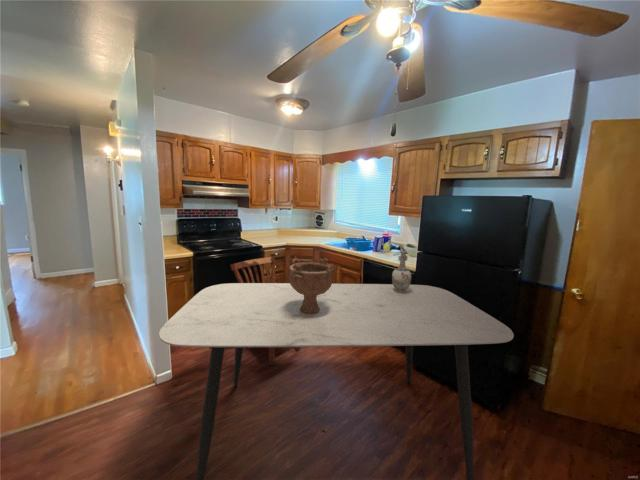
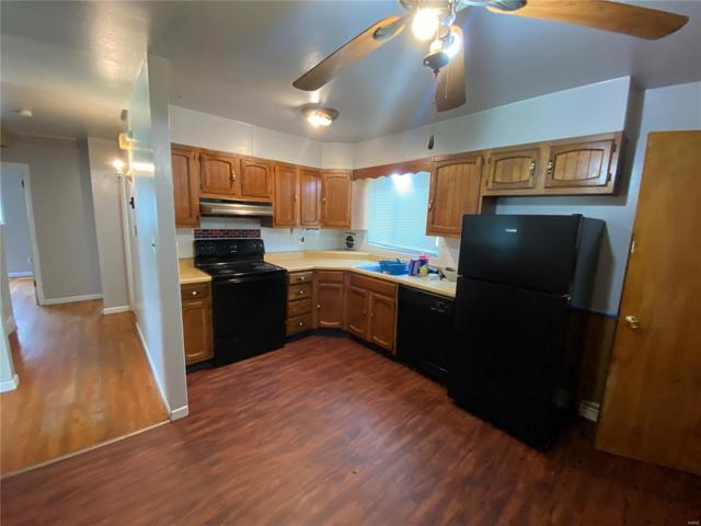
- dining table (333, 346)
- decorative bowl (311, 284)
- vase (402, 271)
- dining chair (268, 282)
